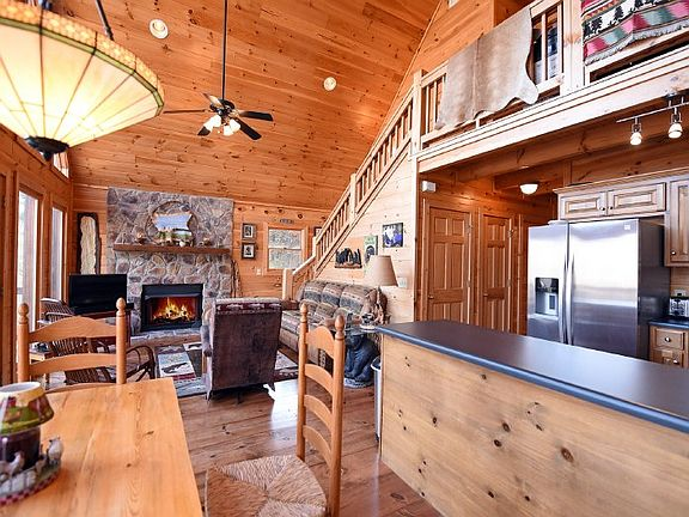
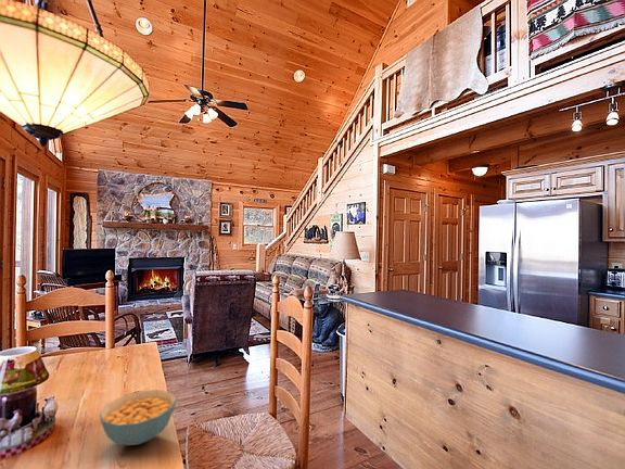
+ cereal bowl (139, 421)
